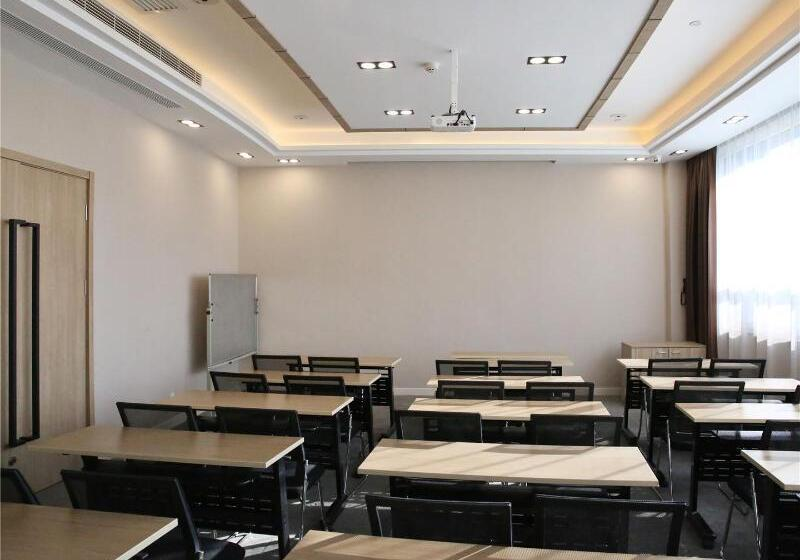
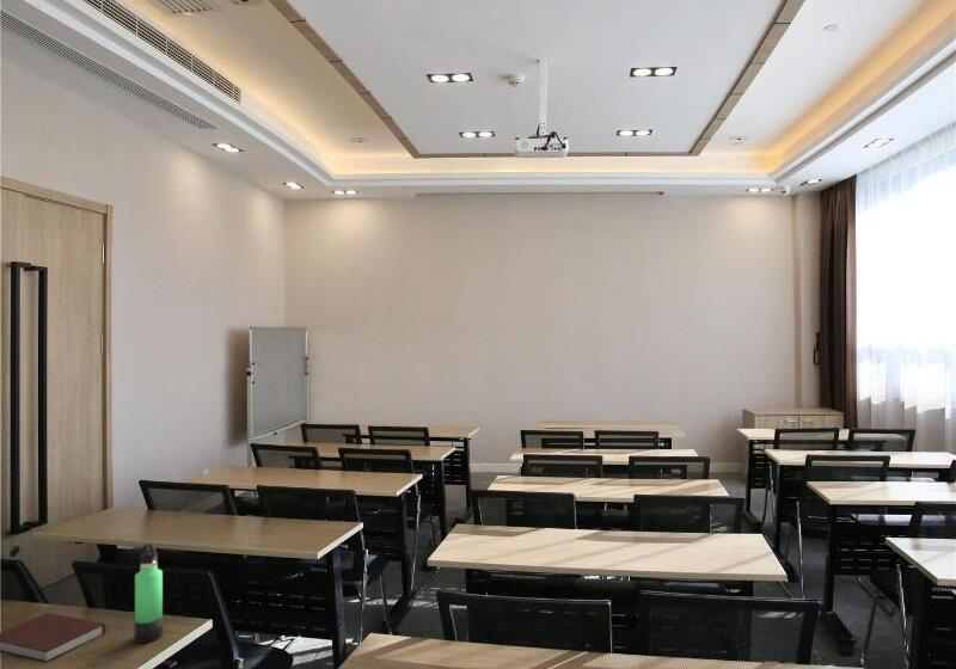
+ thermos bottle (148, 590)
+ notebook (47, 636)
